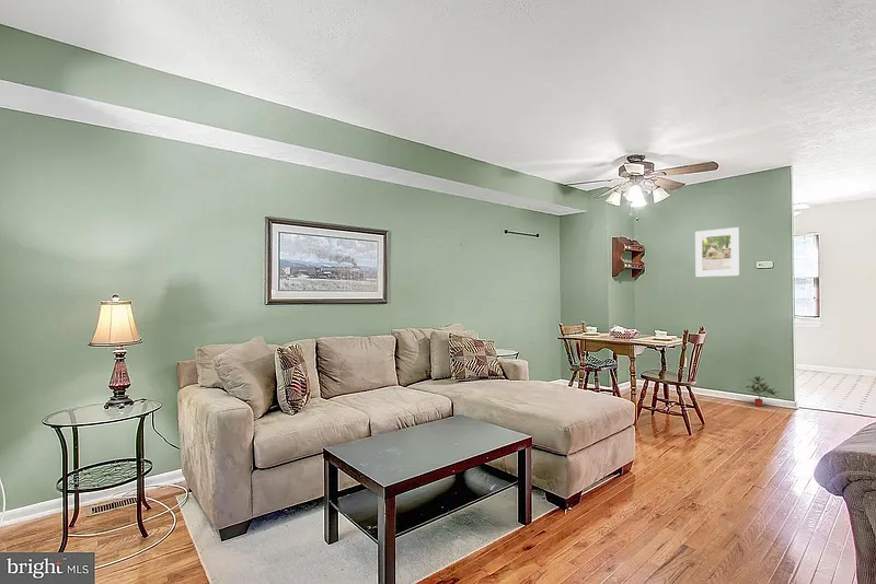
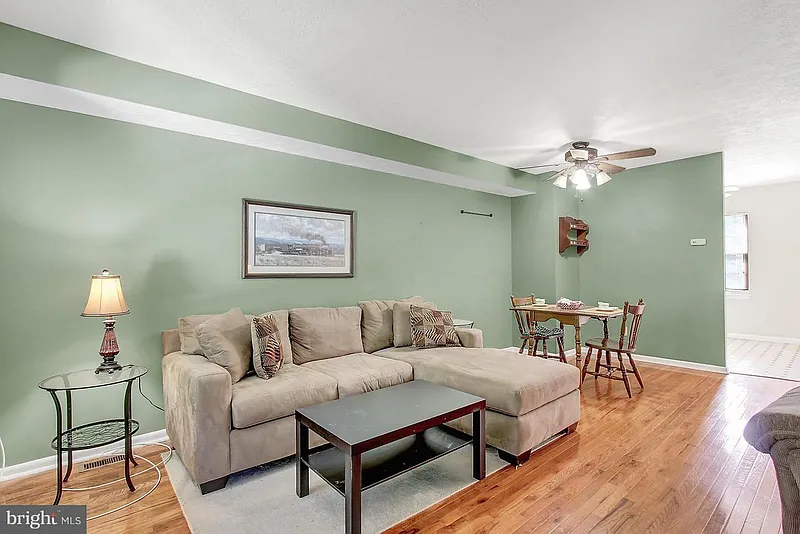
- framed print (716, 253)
- potted plant (762, 390)
